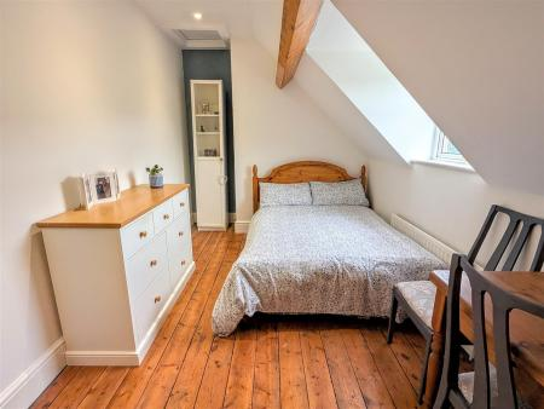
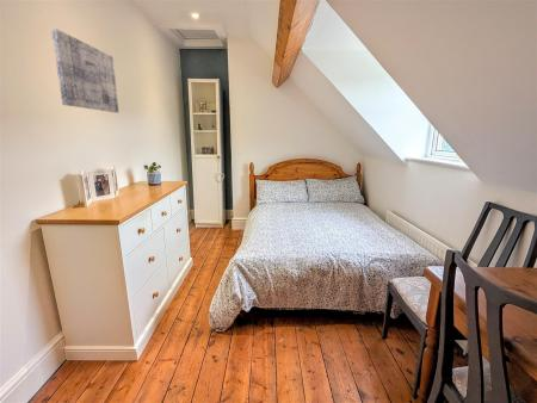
+ wall art (90, 78)
